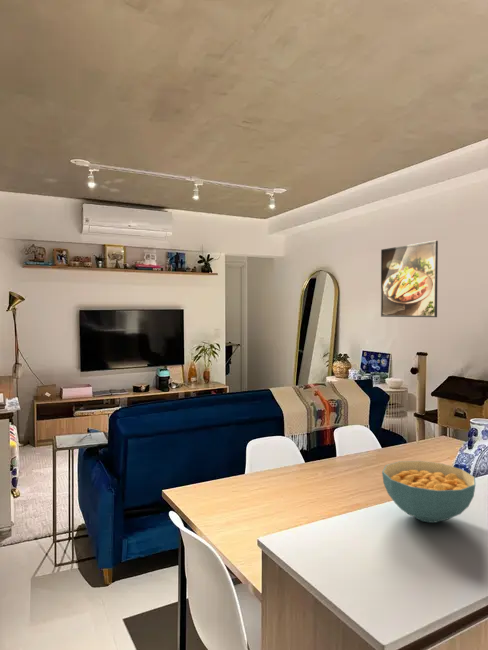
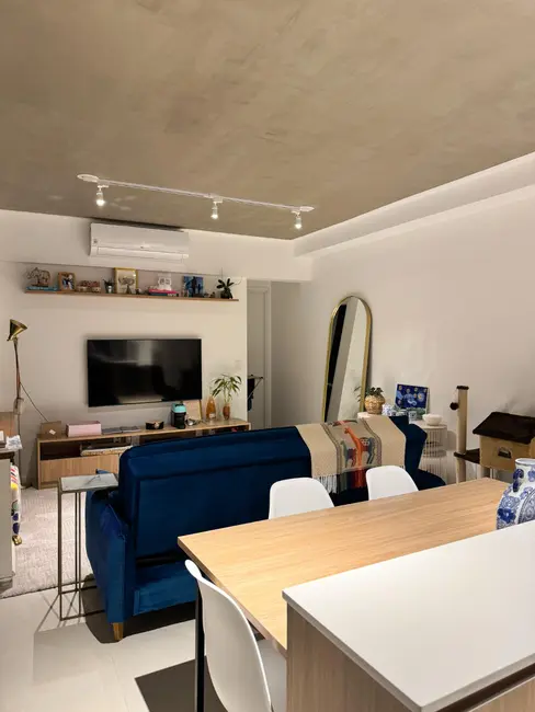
- cereal bowl (427, 495)
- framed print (407, 281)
